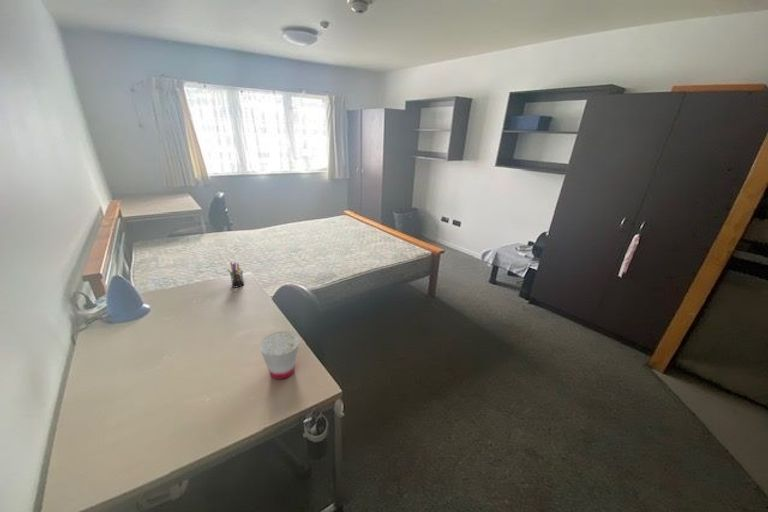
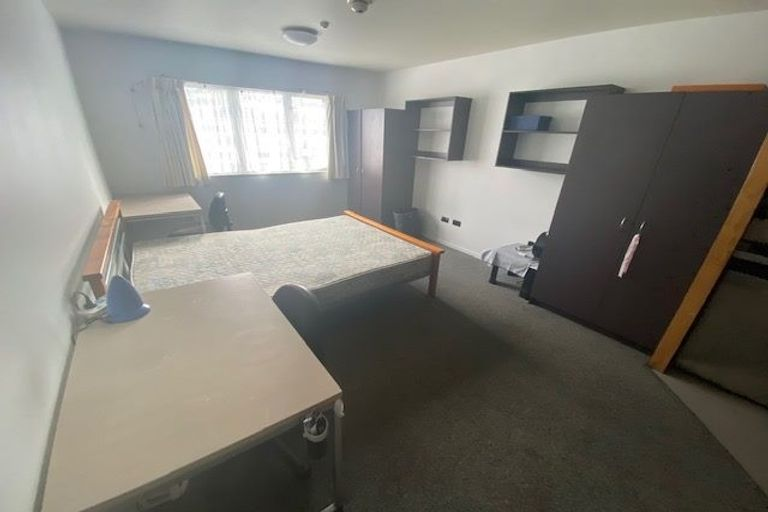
- pen holder (234, 274)
- cup (281, 357)
